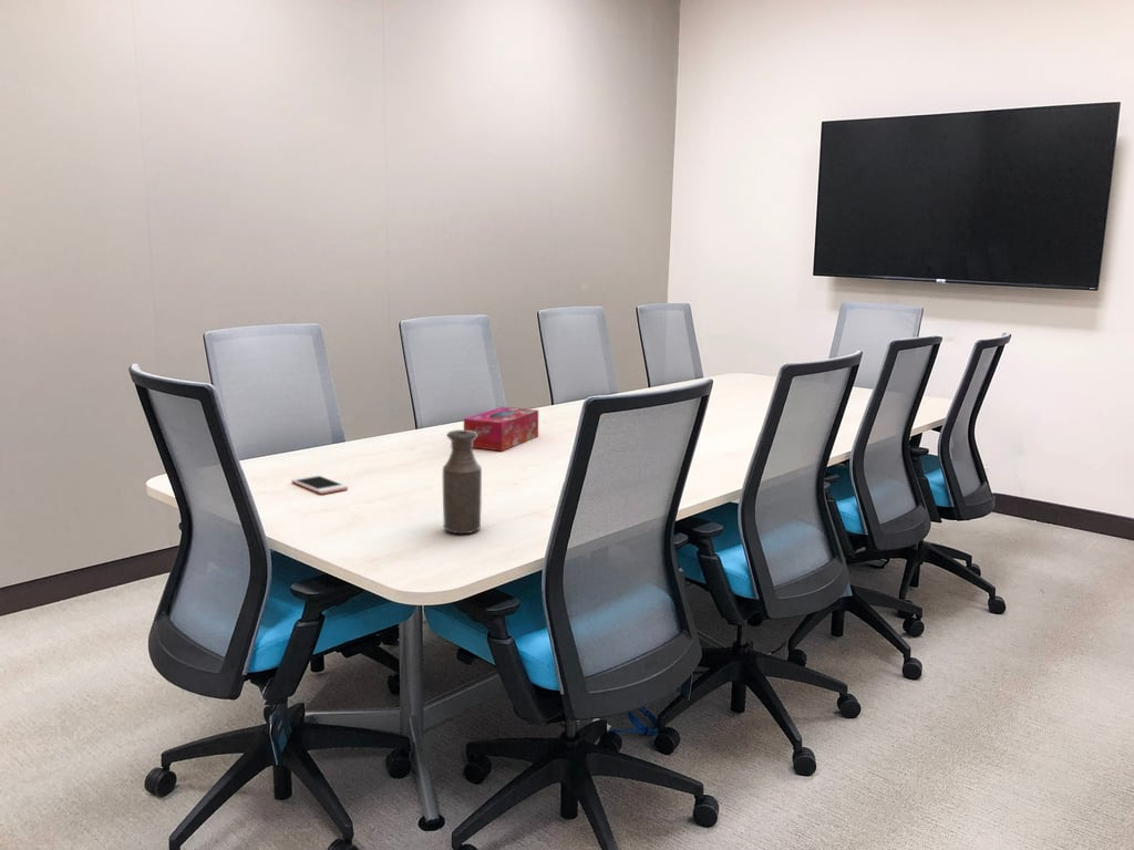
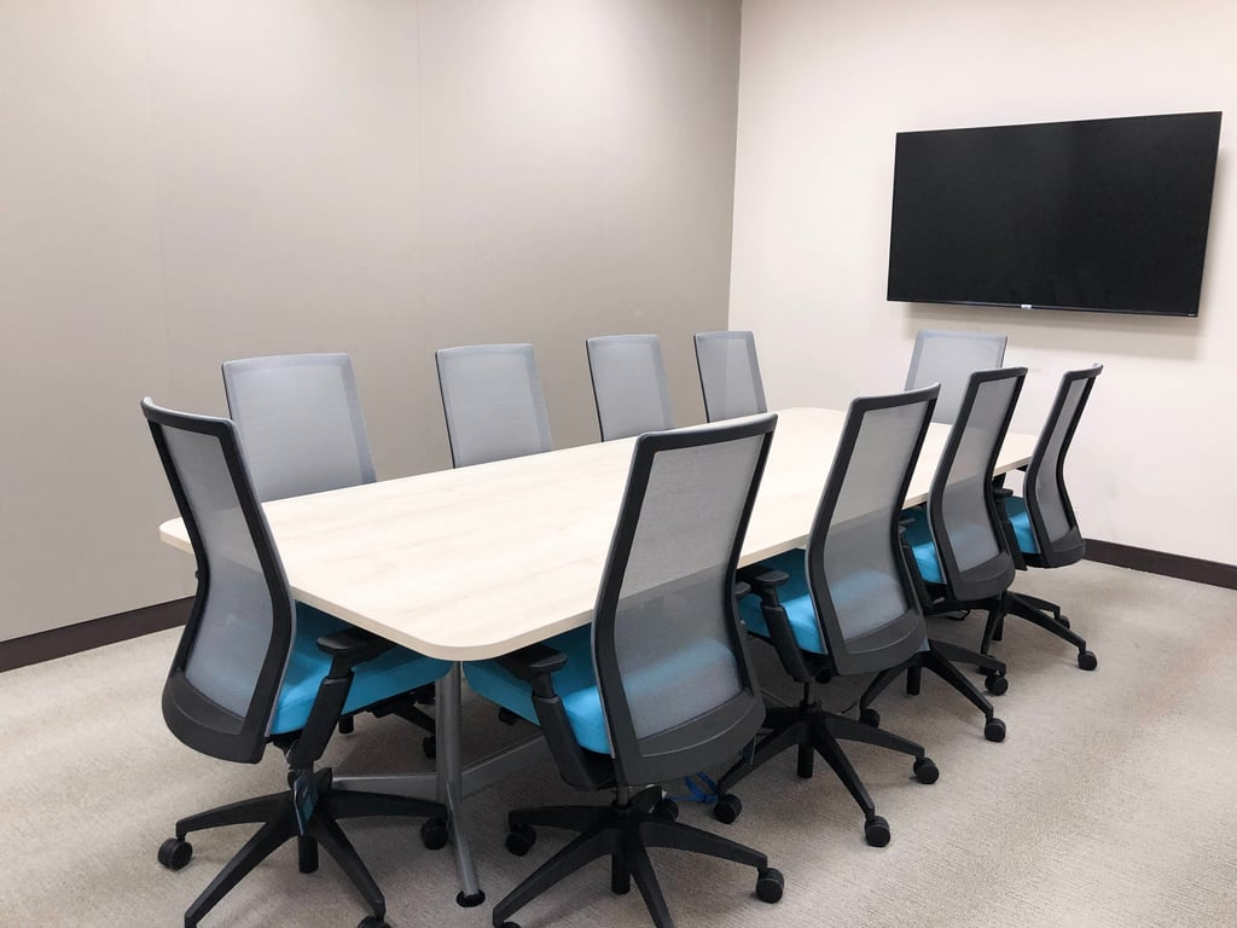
- cell phone (319, 484)
- tissue box (502, 427)
- bottle (462, 480)
